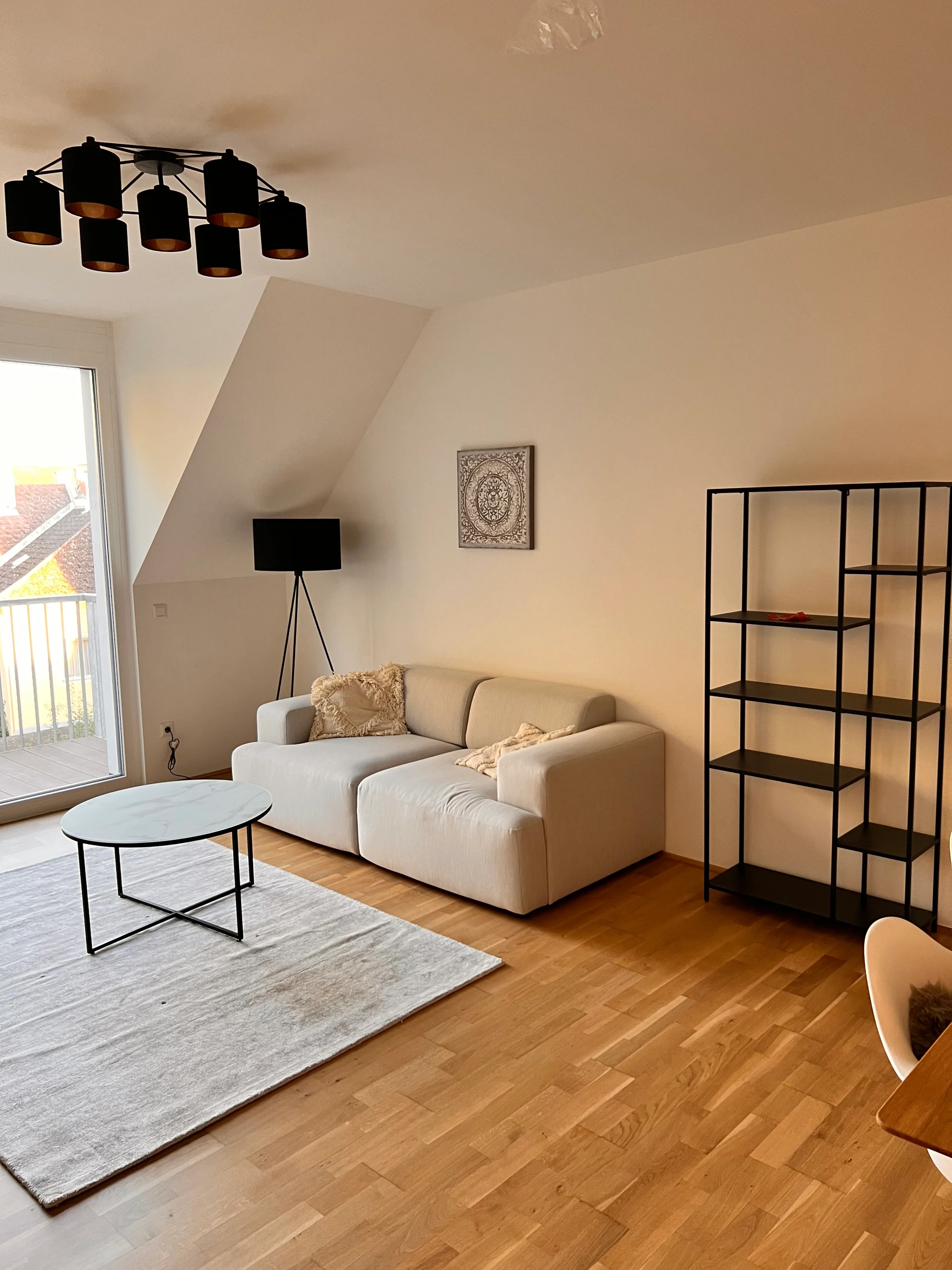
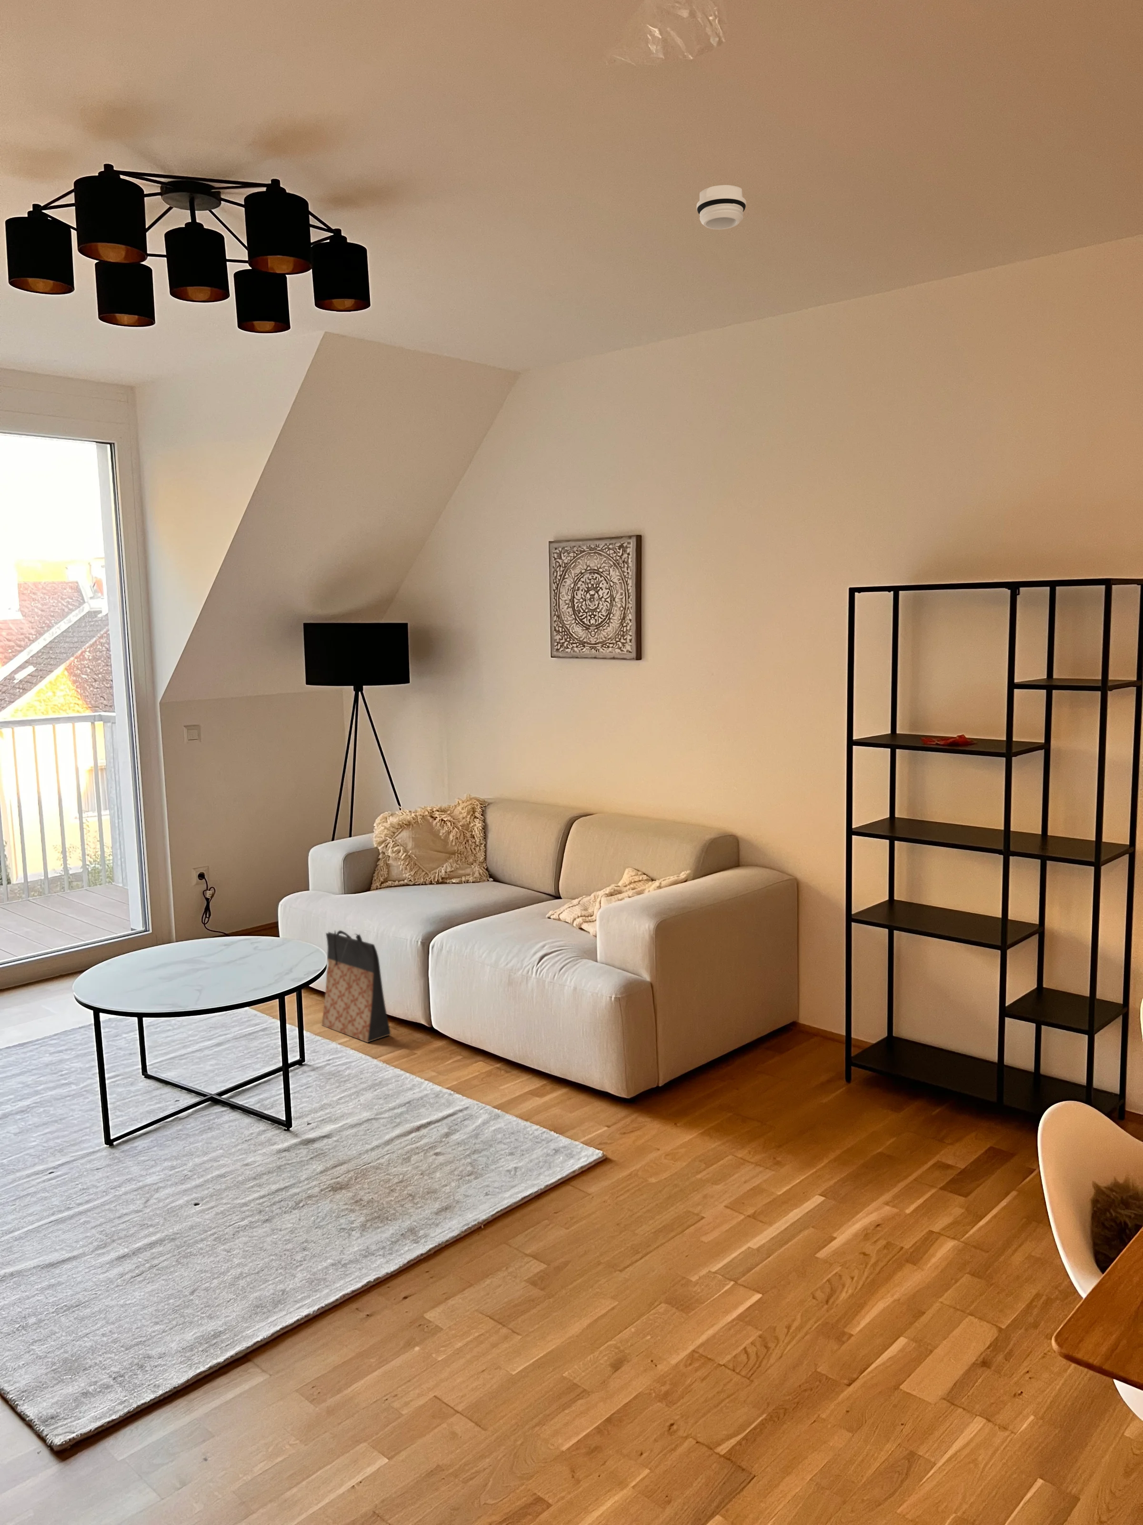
+ smoke detector (722, 208)
+ bag (352, 980)
